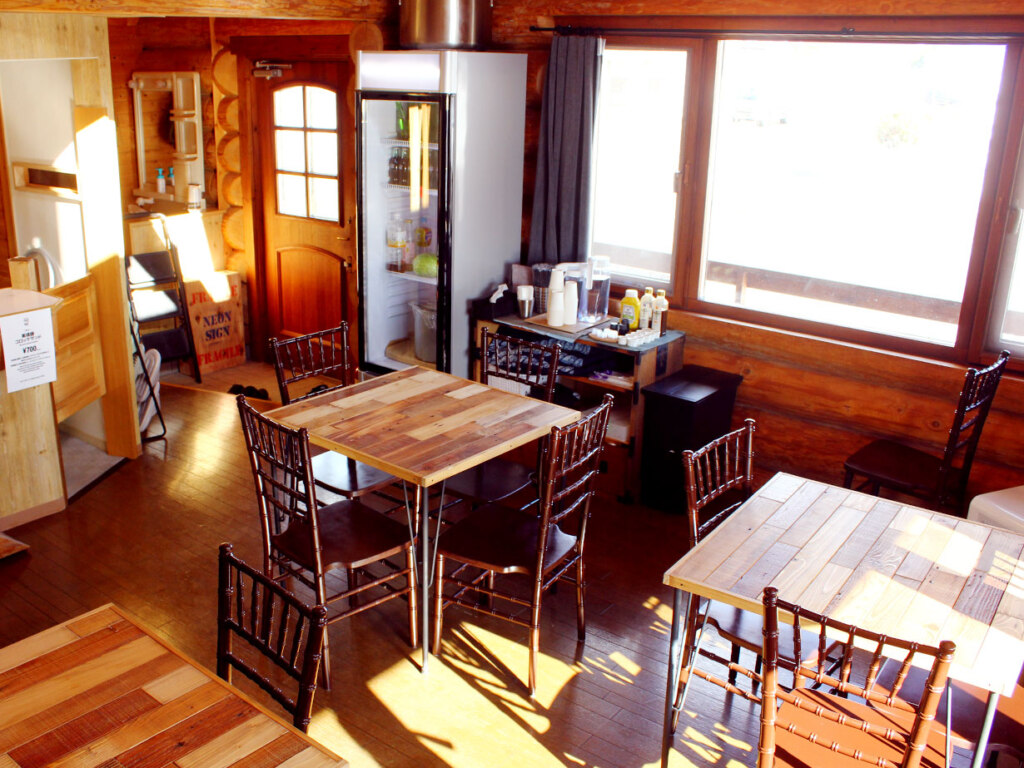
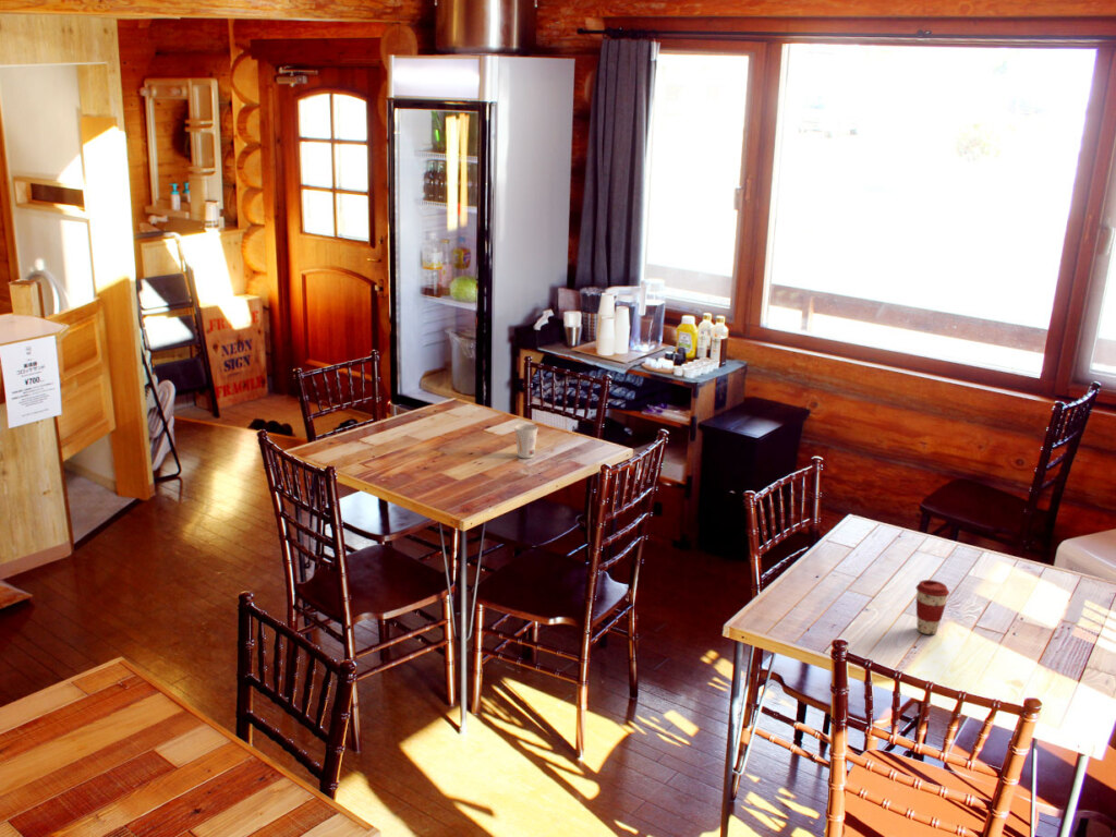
+ coffee cup (930, 607)
+ cup (525, 441)
